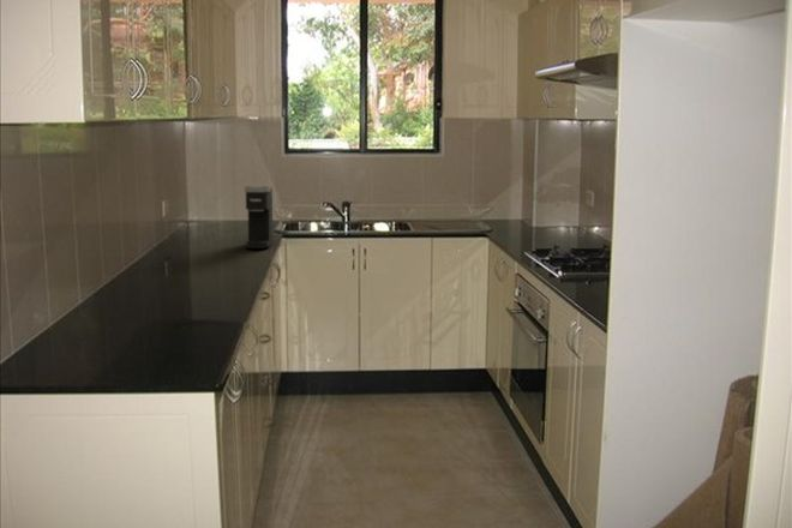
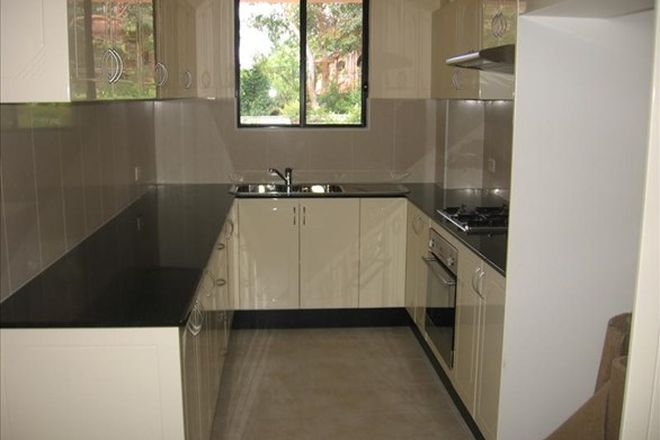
- coffee maker (259, 216)
